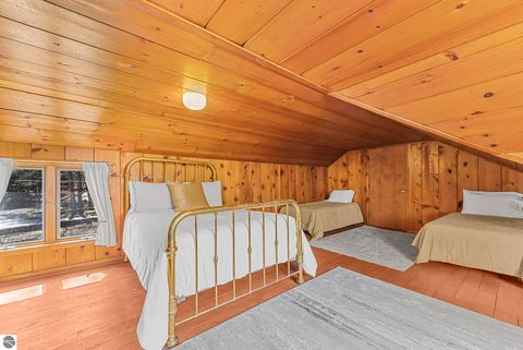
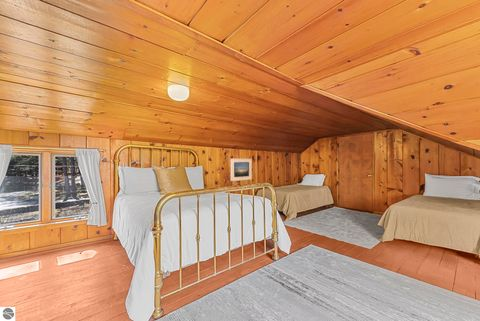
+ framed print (241, 169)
